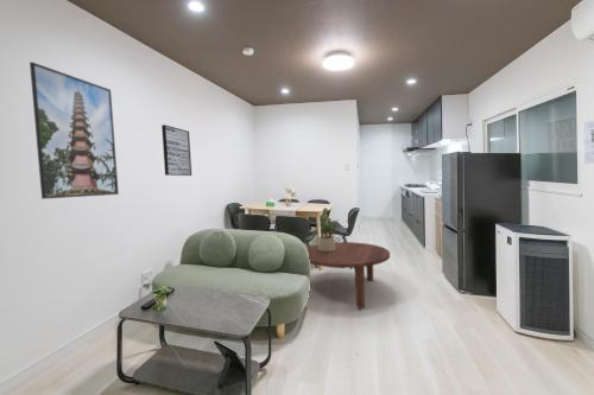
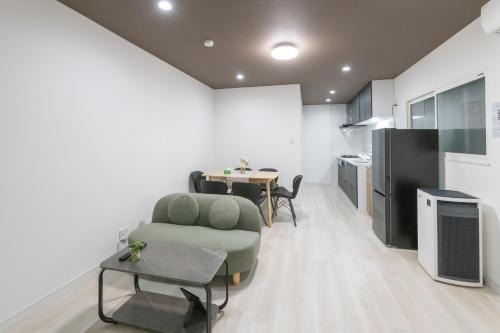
- potted plant (328, 228)
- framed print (80, 138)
- wall art (177, 152)
- coffee table (343, 267)
